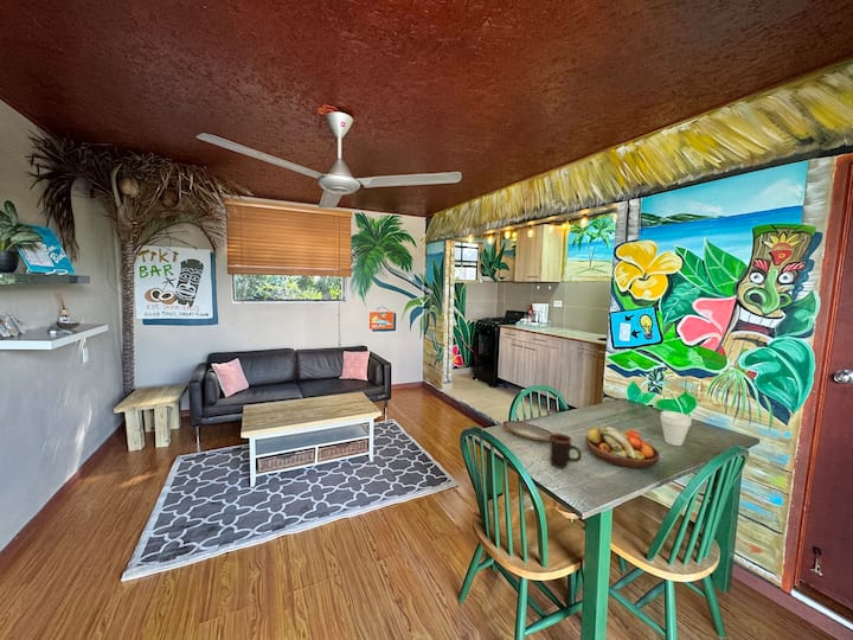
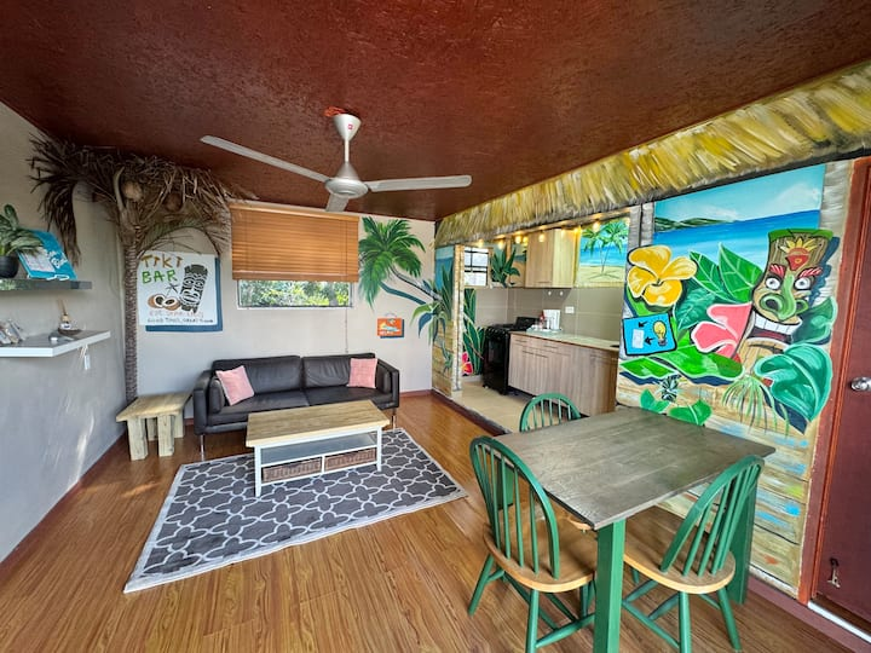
- fruit bowl (621, 442)
- plate (527, 431)
- mug (564, 452)
- cup (674, 429)
